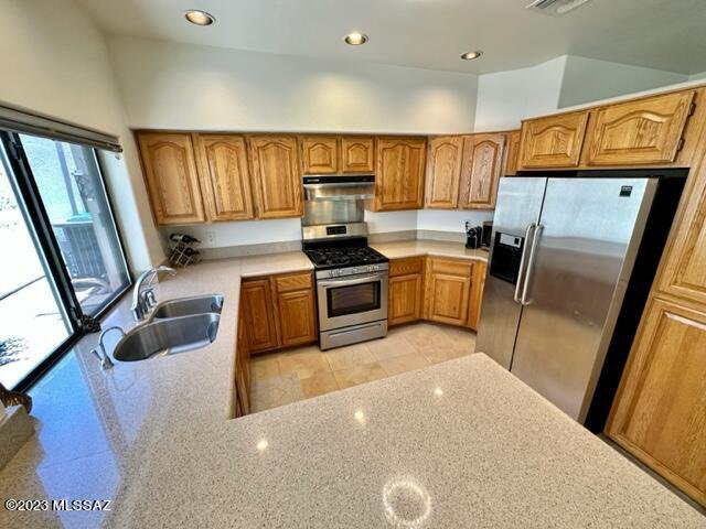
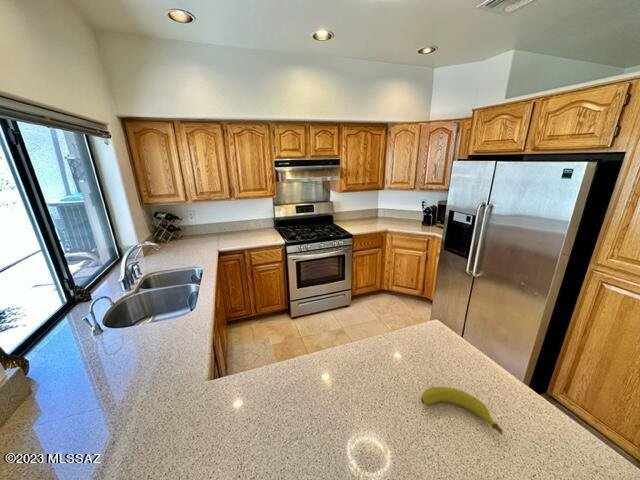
+ fruit (457, 404)
